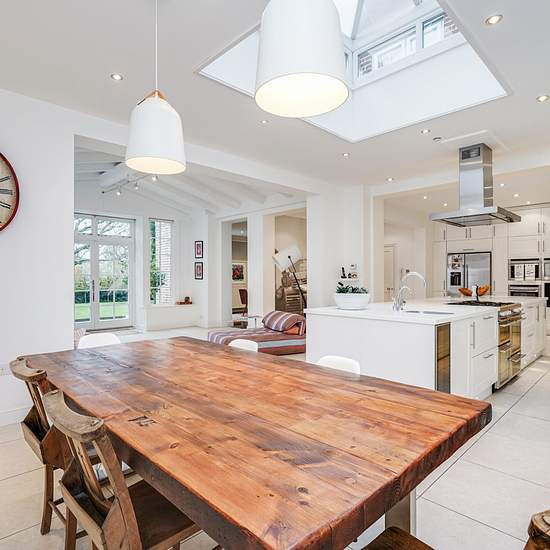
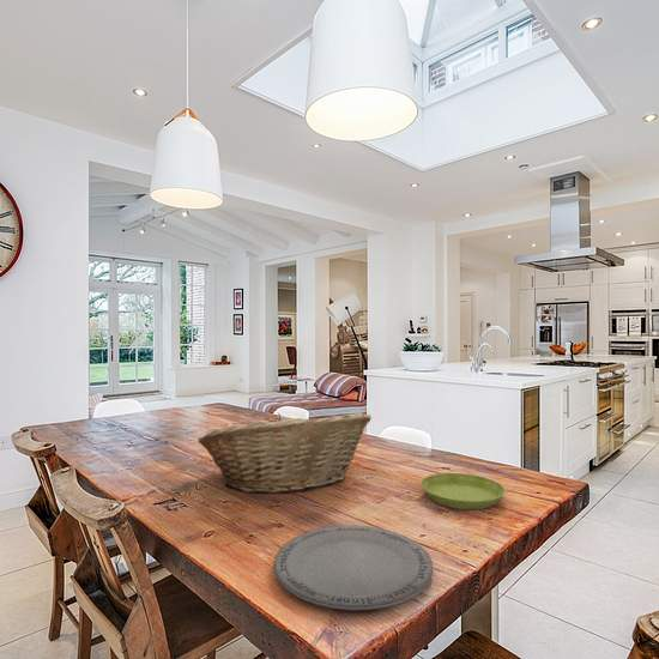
+ saucer (461, 491)
+ fruit basket (288, 443)
+ plate (352, 563)
